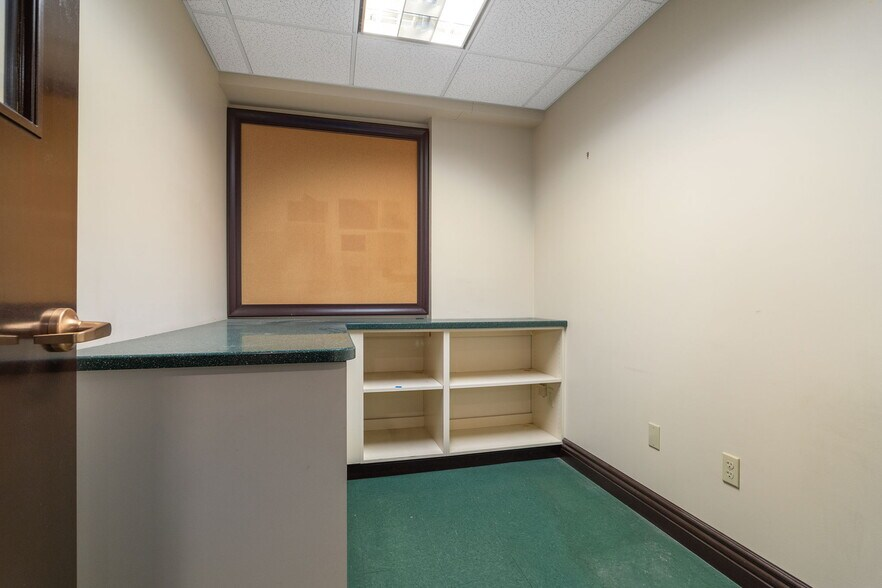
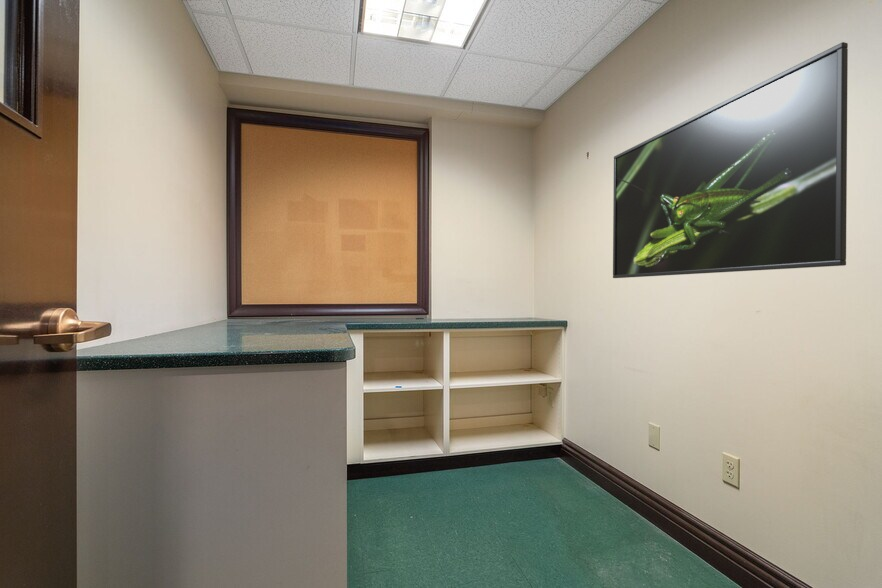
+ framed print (695, 194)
